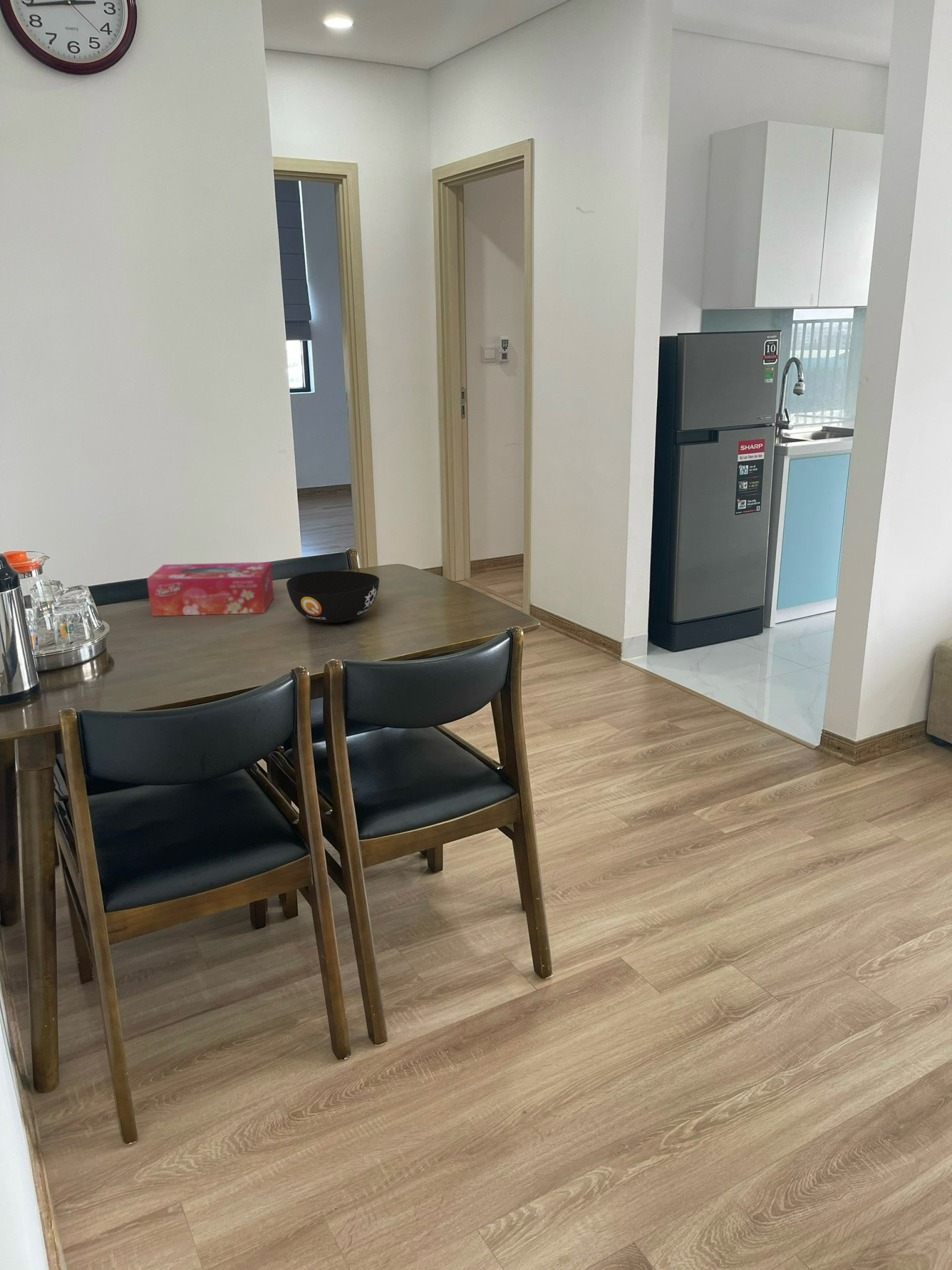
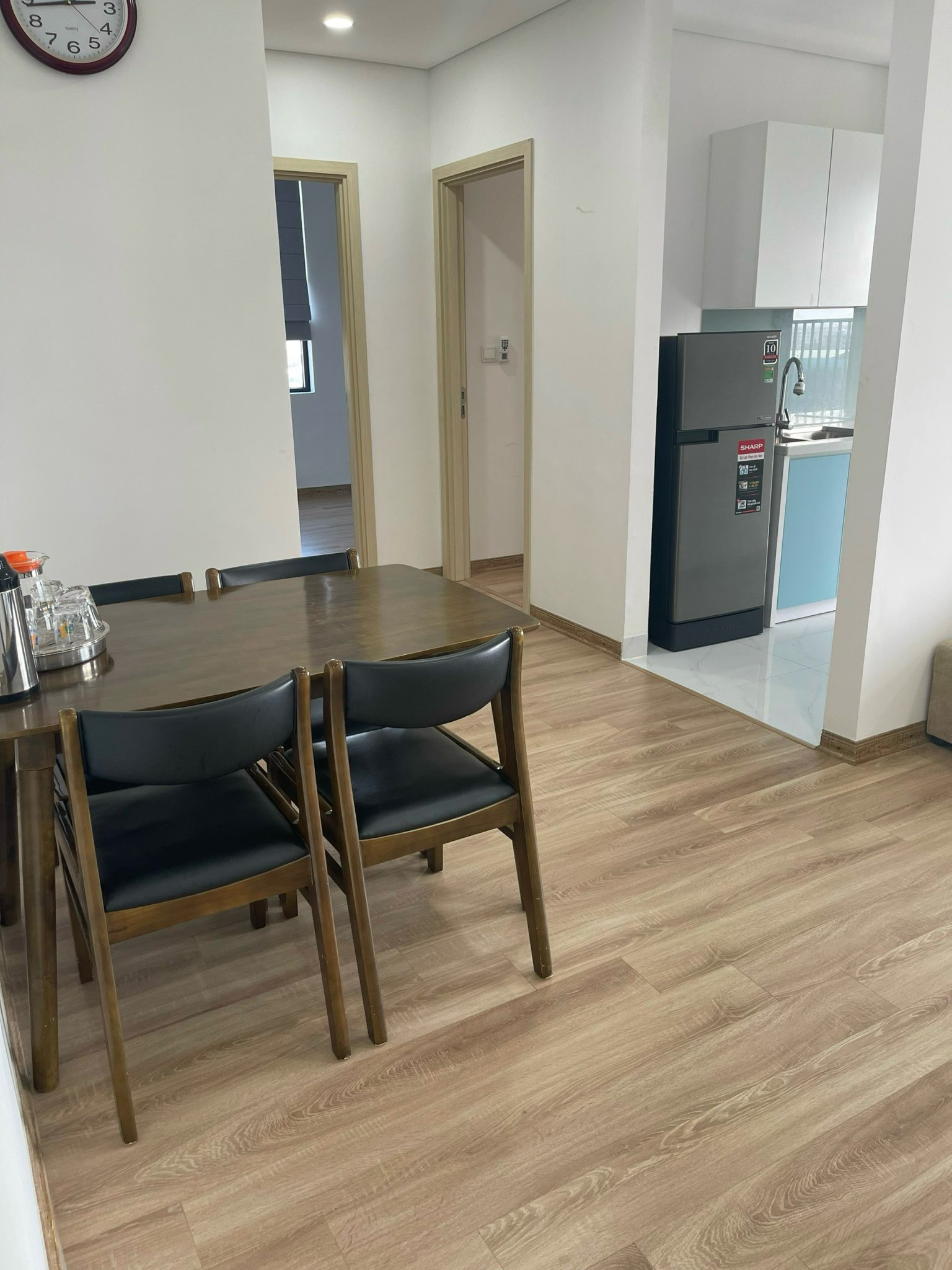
- tissue box (213, 588)
- bowl (334, 600)
